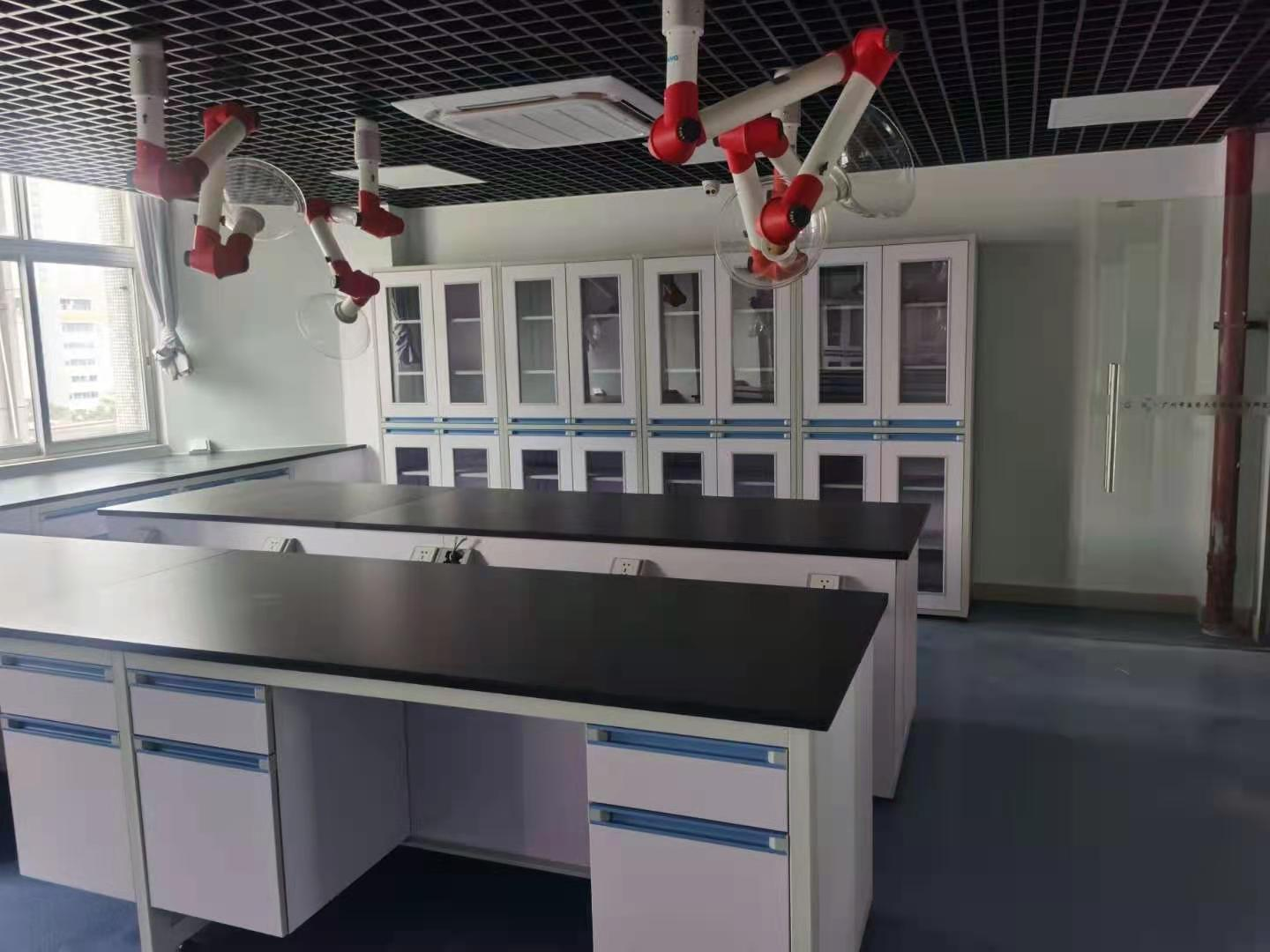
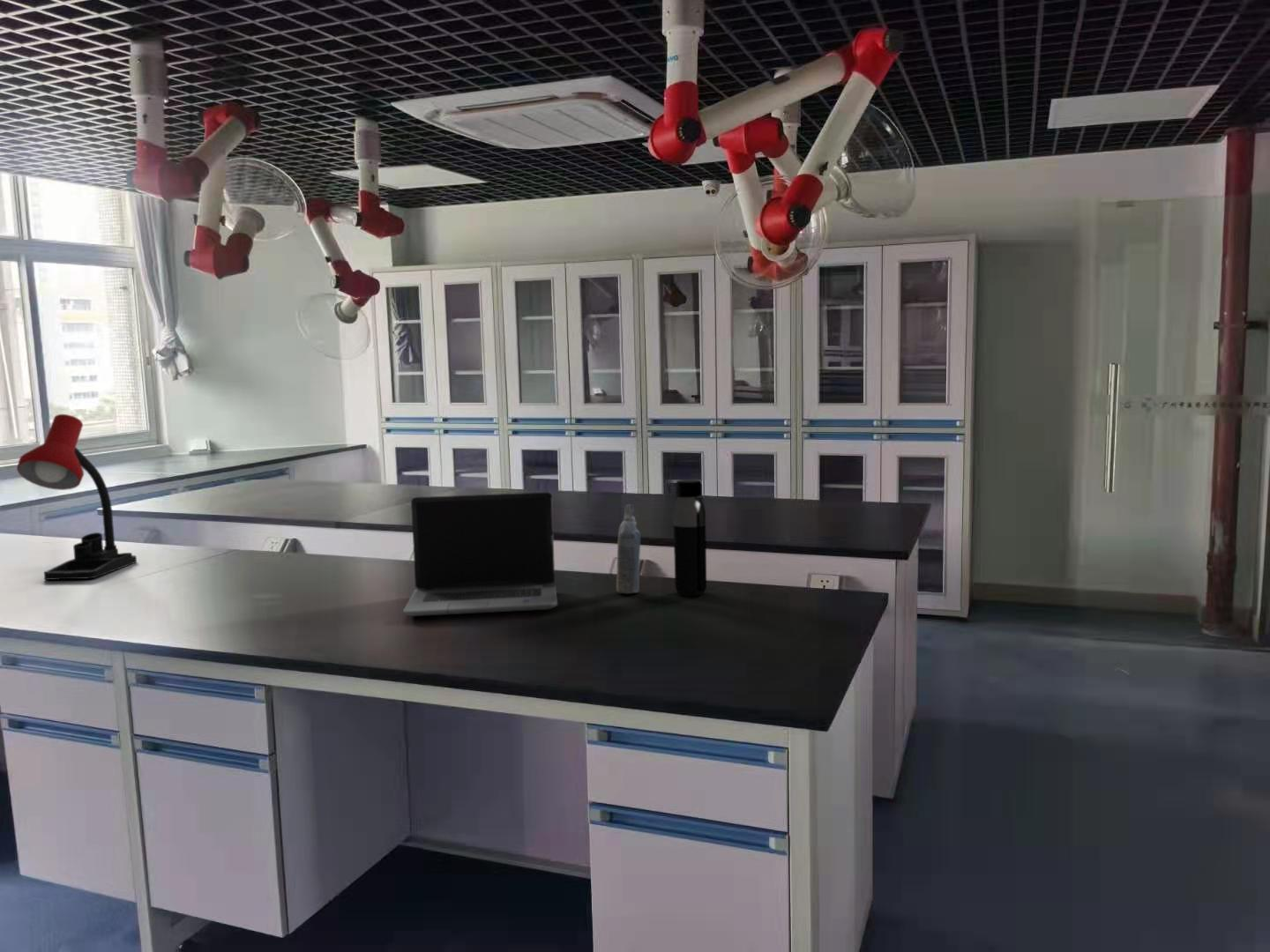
+ laptop computer (481, 552)
+ aerosol can (628, 548)
+ water bottle (690, 537)
+ desk lamp (74, 487)
